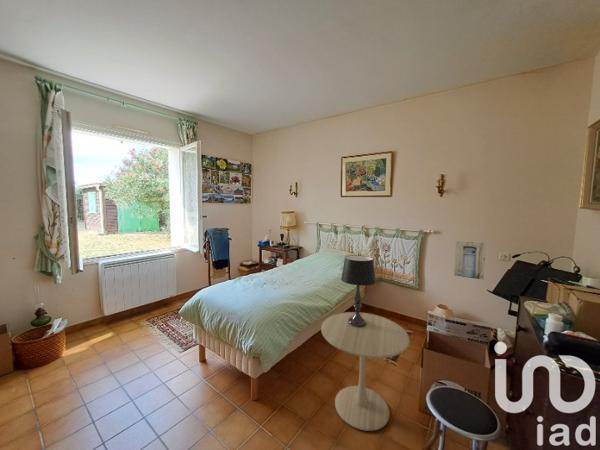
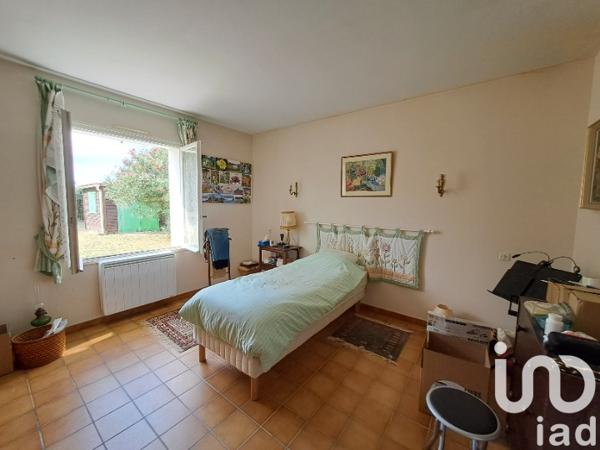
- wall art (469, 259)
- table lamp (358, 290)
- side table (362, 368)
